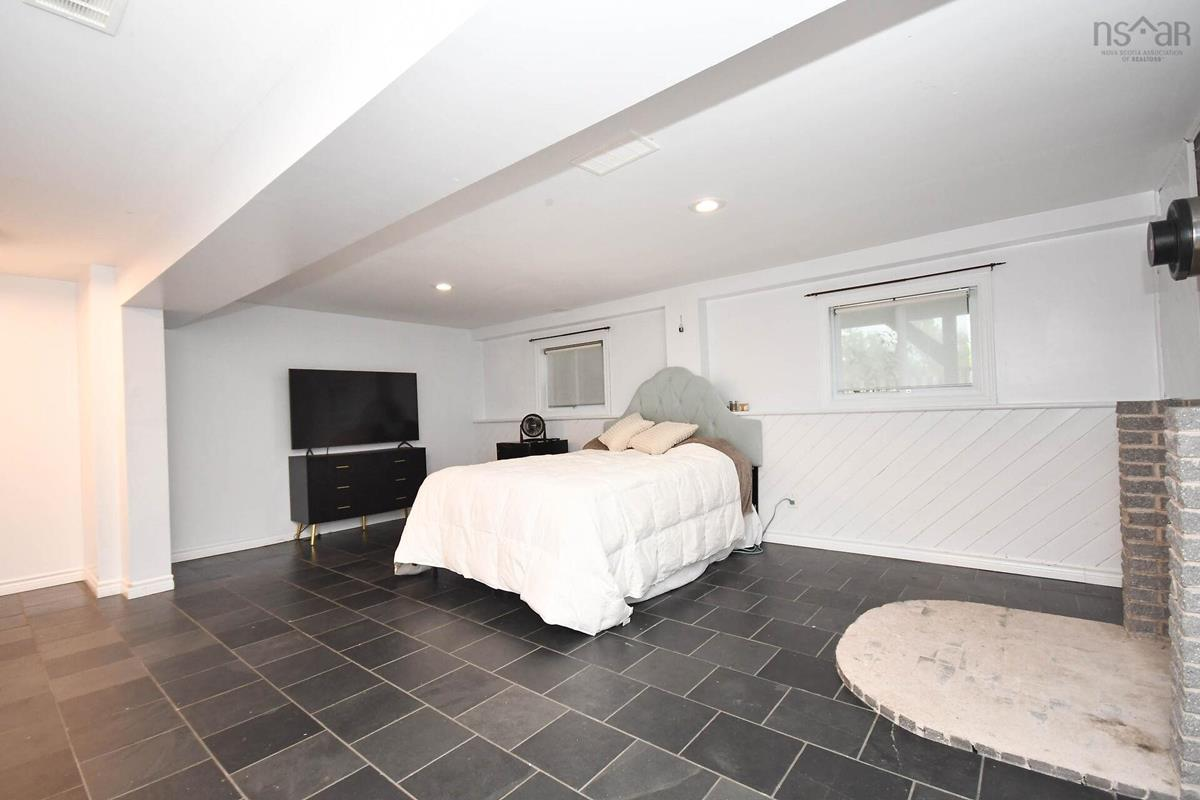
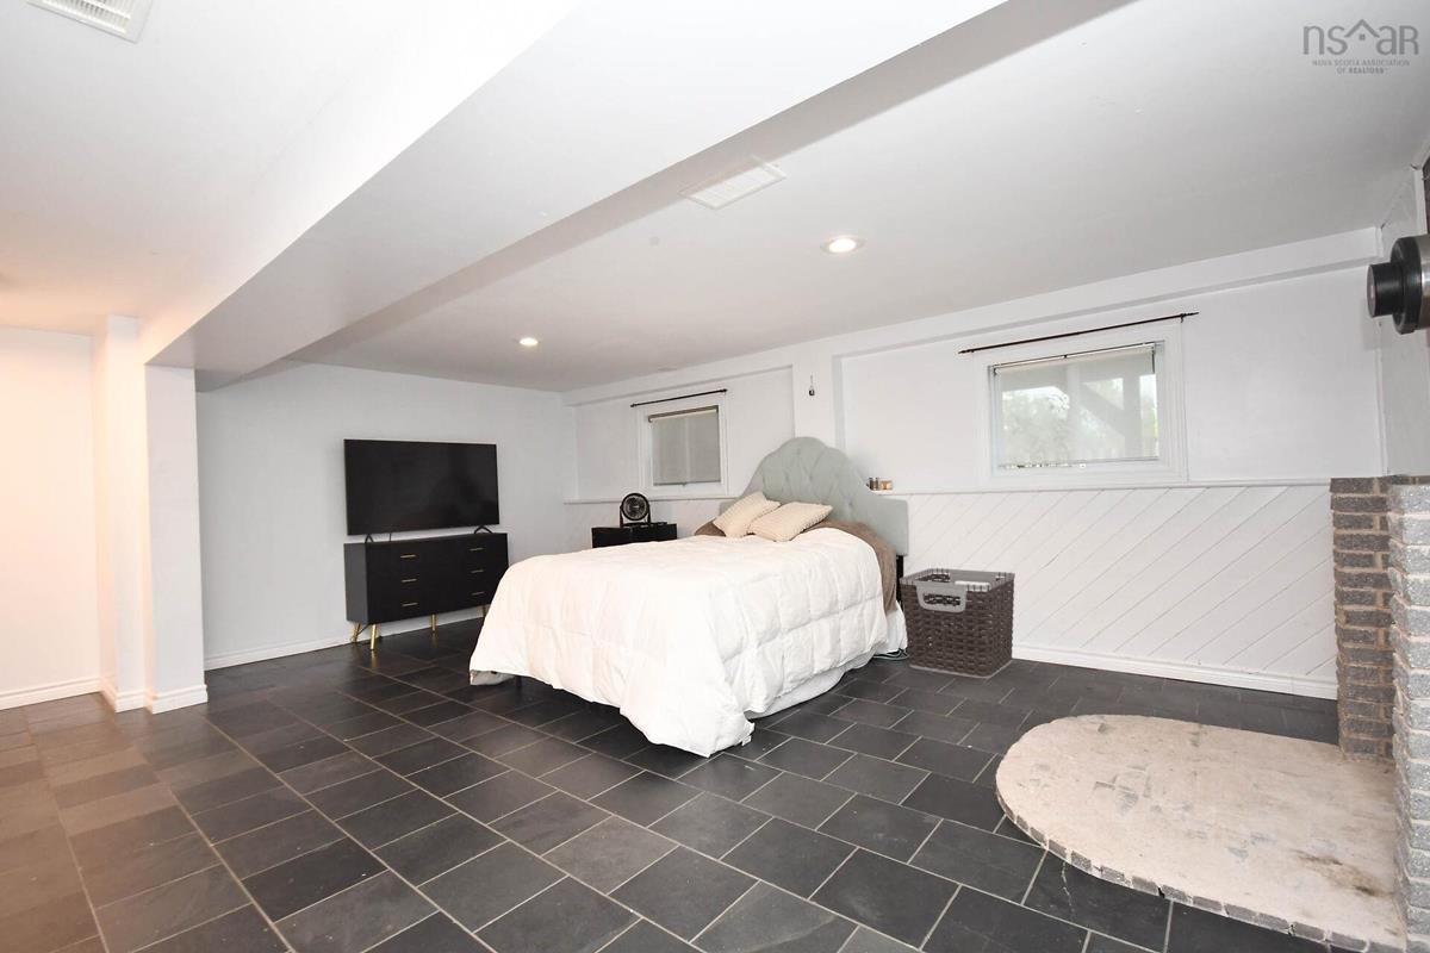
+ clothes hamper (958, 619)
